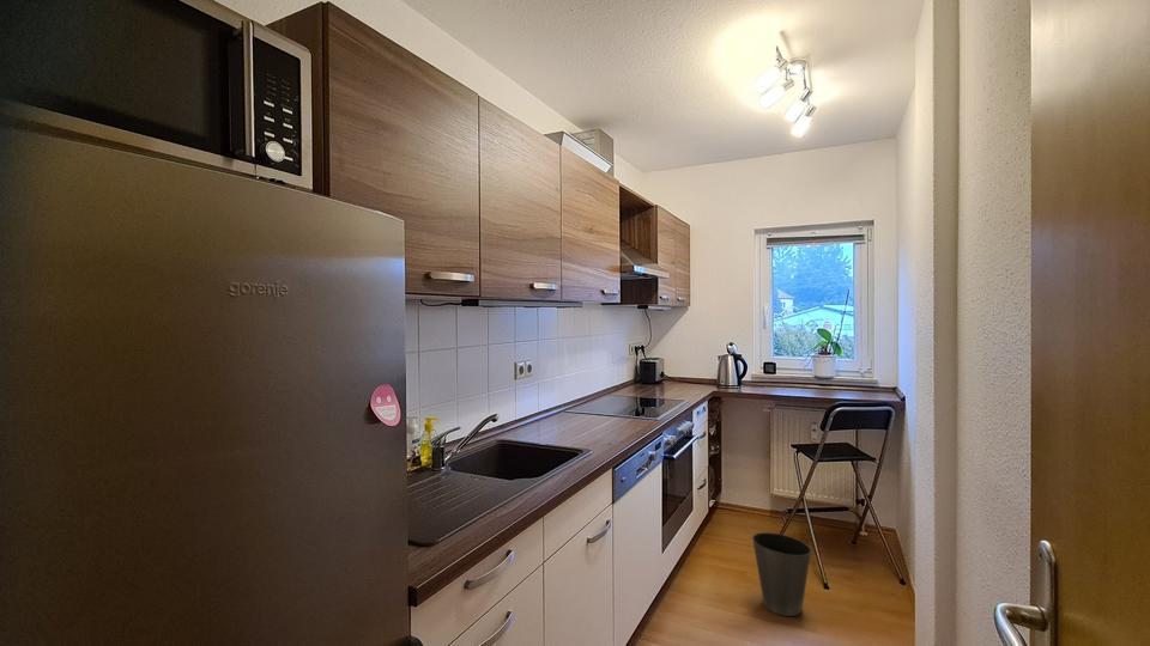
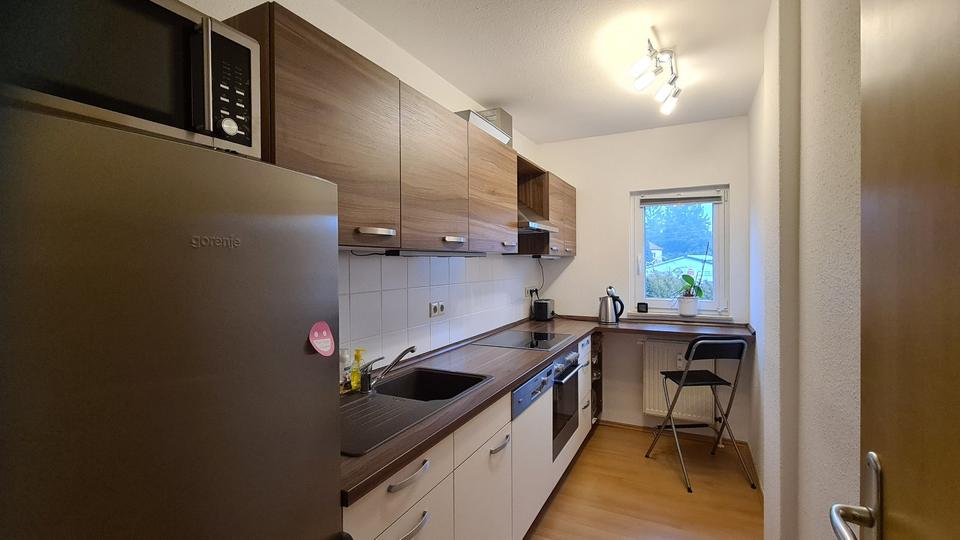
- waste basket (781, 574)
